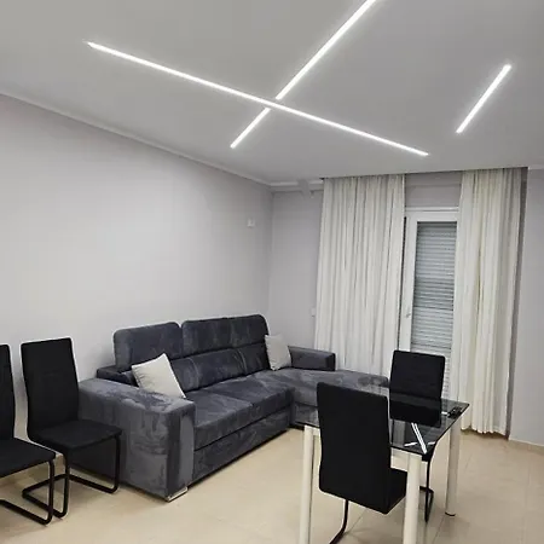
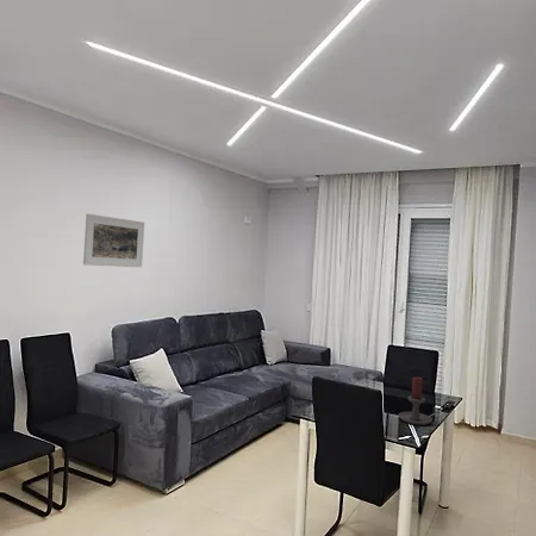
+ candle holder (420, 399)
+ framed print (116, 242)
